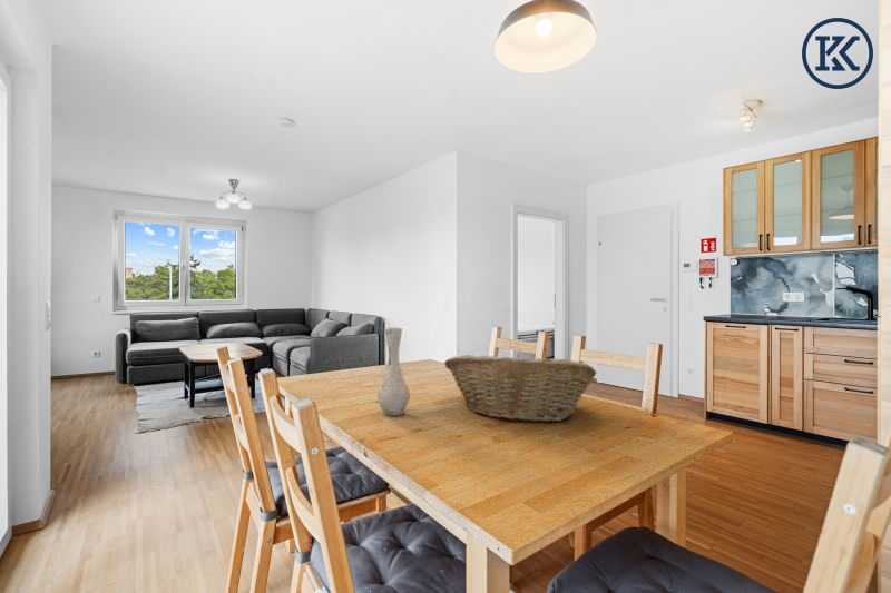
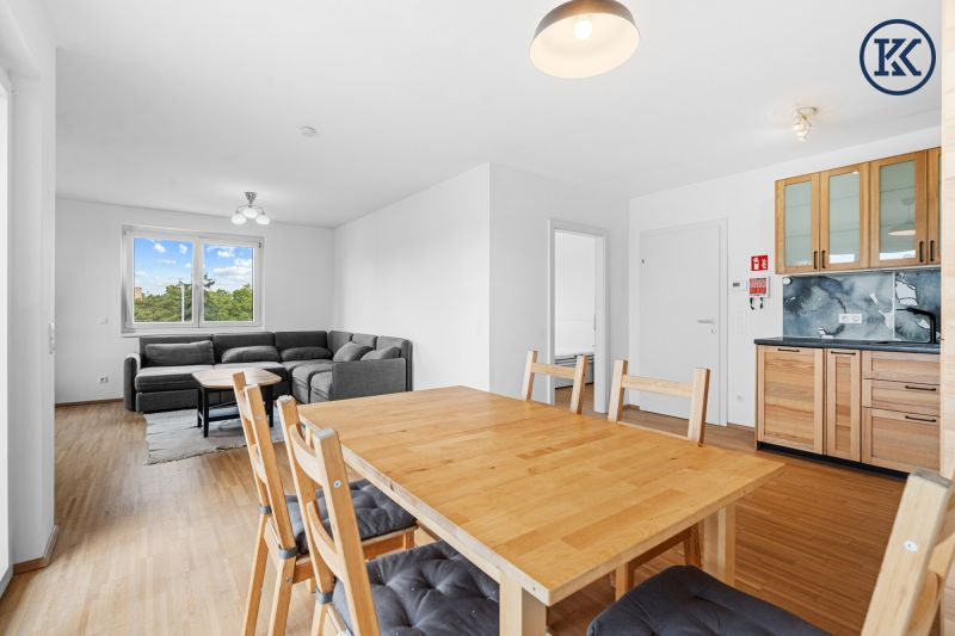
- vase (393, 370)
- fruit basket (517, 379)
